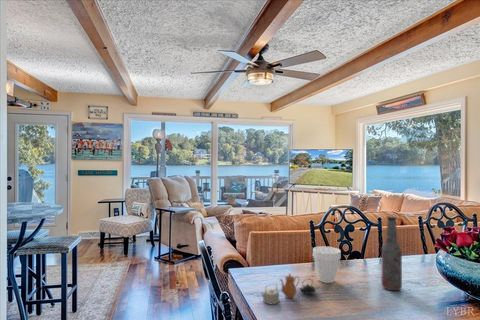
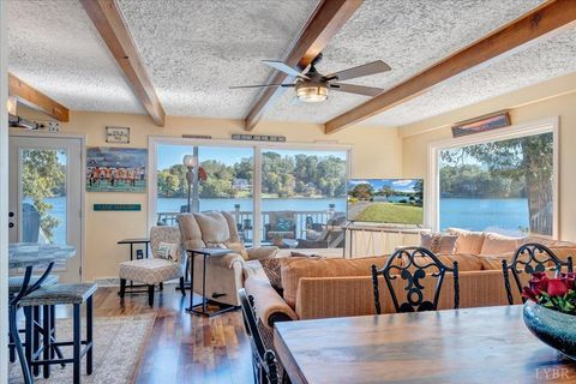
- bottle (391, 252)
- cup (326, 264)
- teapot (288, 285)
